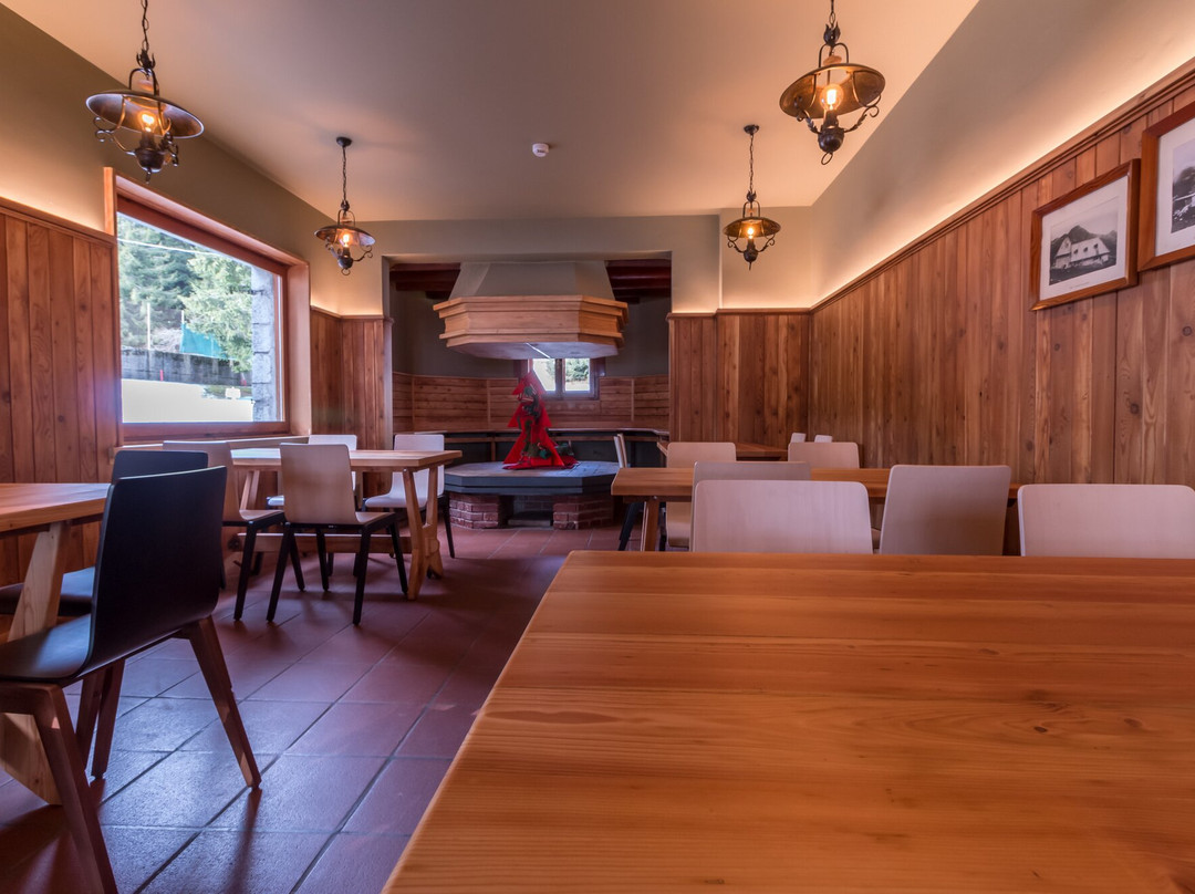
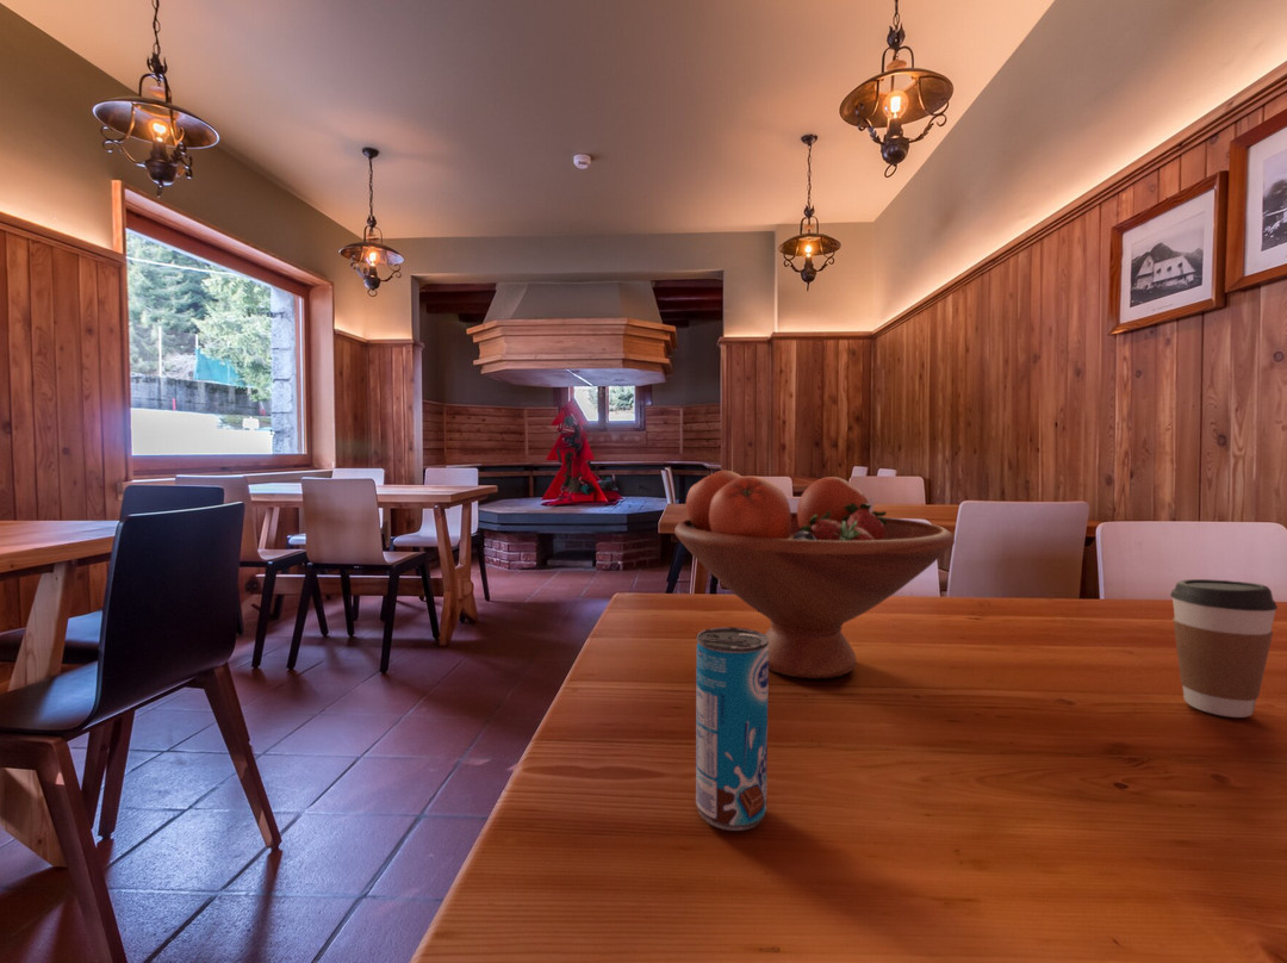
+ beverage can (730, 725)
+ coffee cup (1219, 645)
+ fruit bowl (806, 567)
